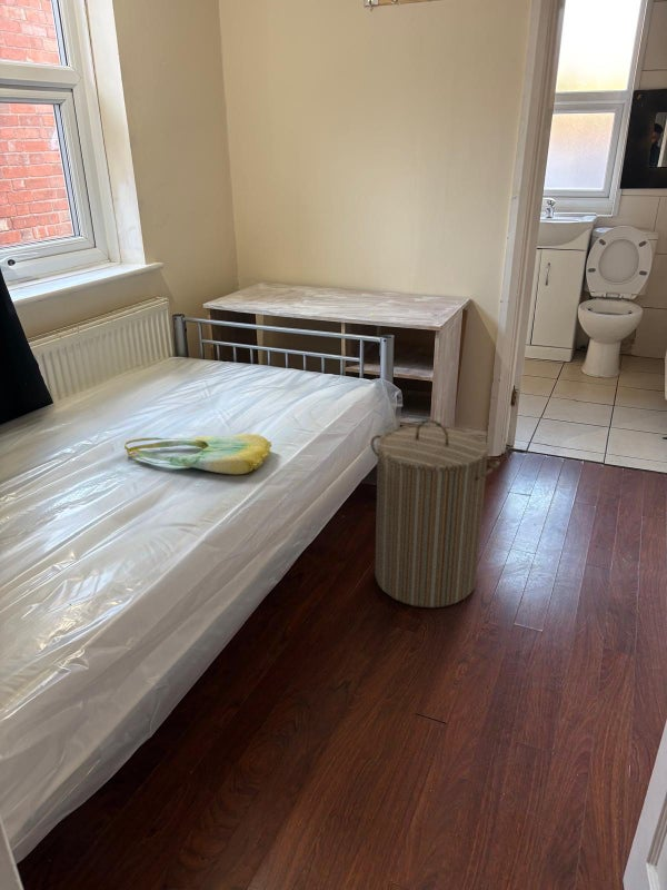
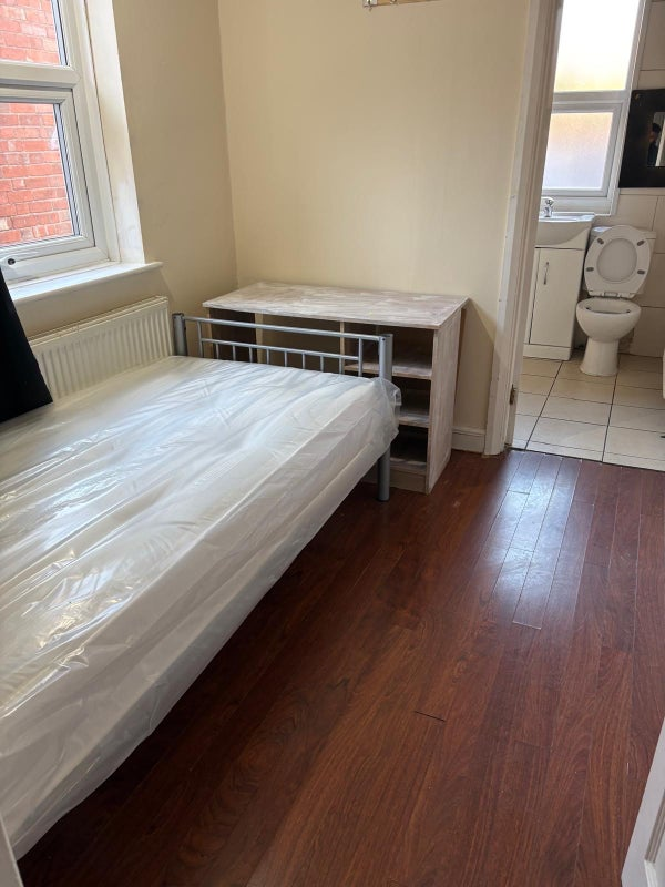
- tote bag (197, 453)
- laundry hamper (429, 503)
